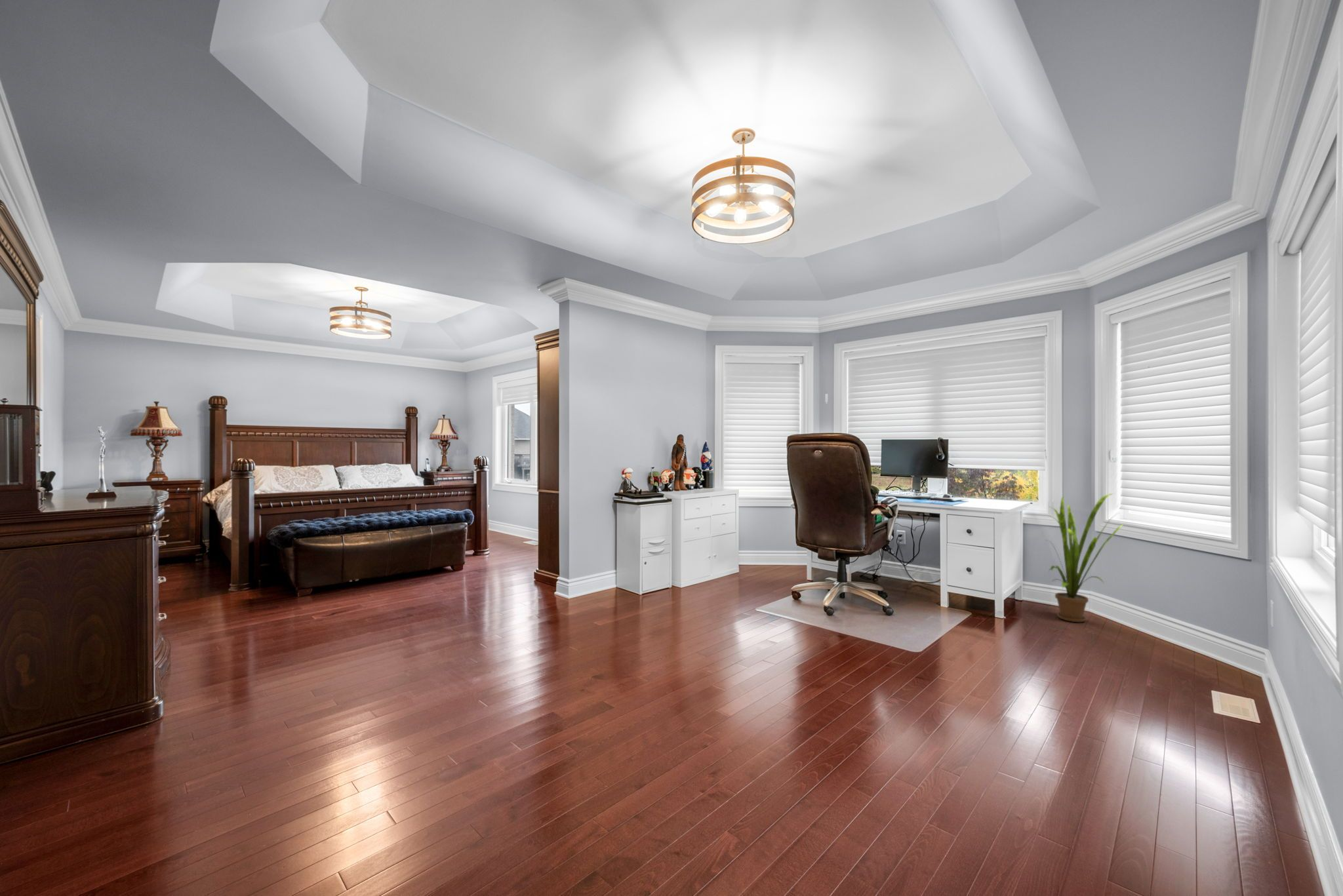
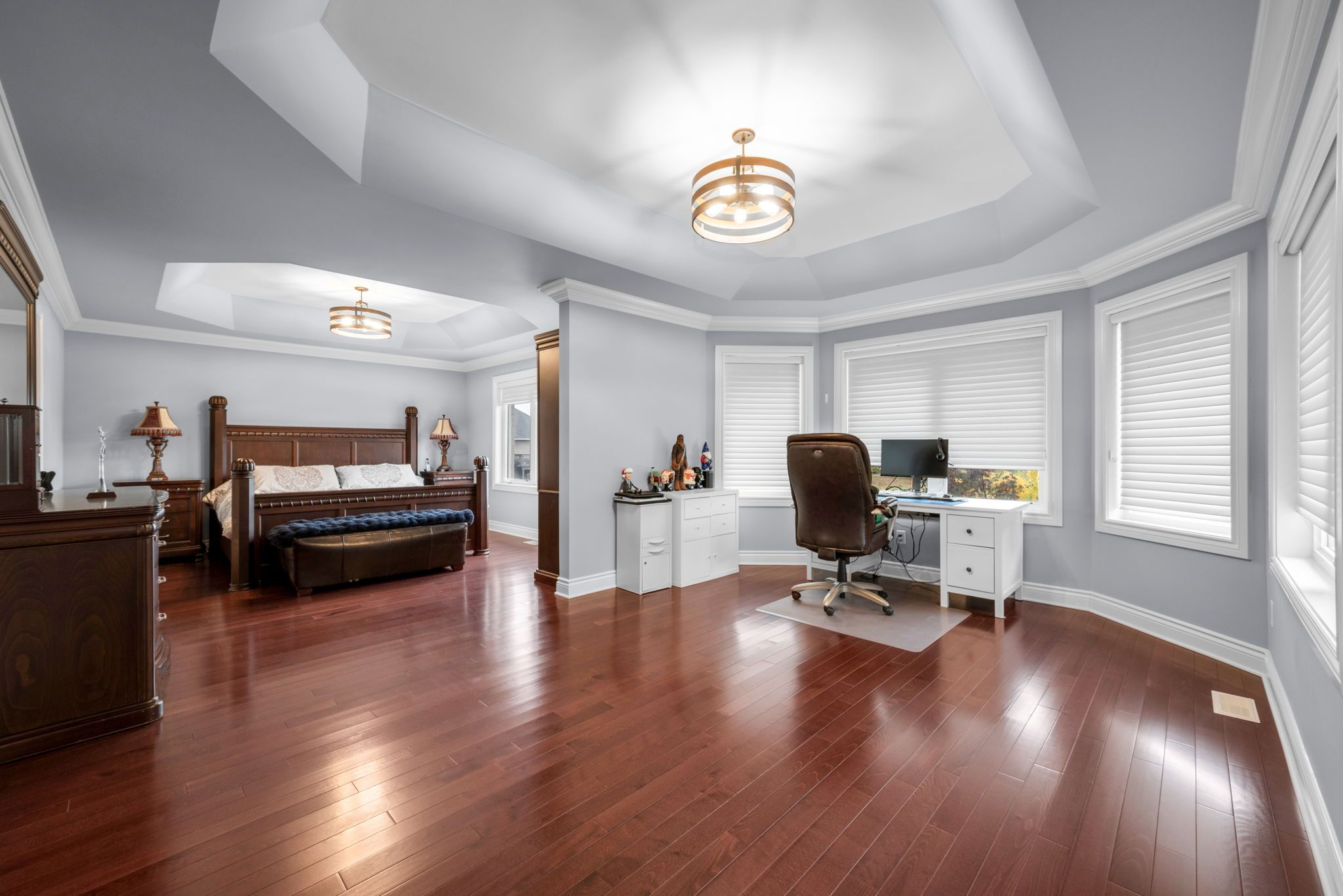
- house plant (1075, 555)
